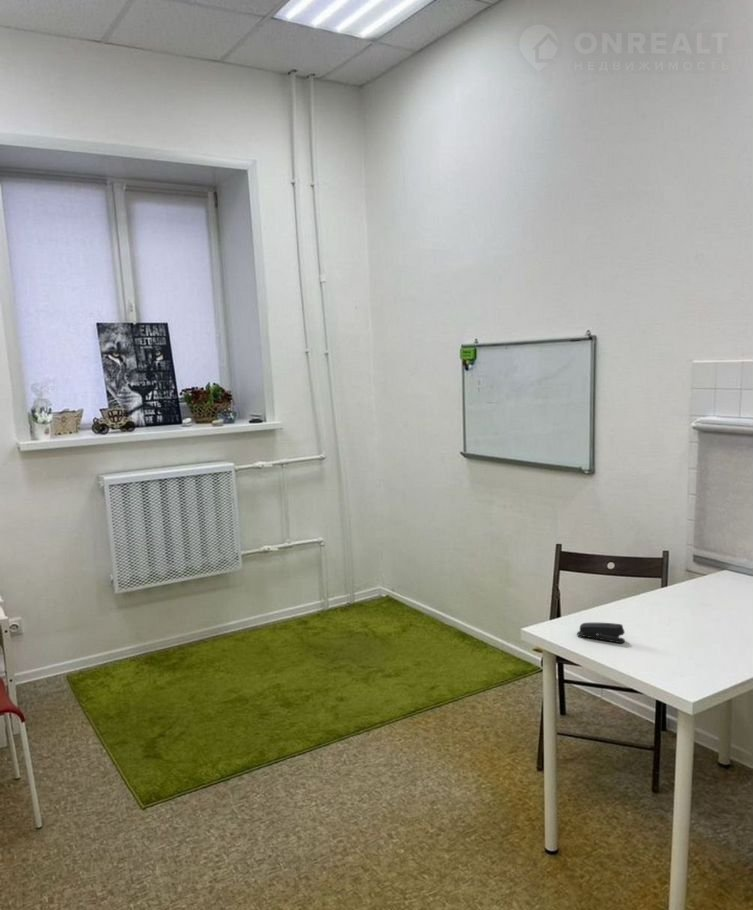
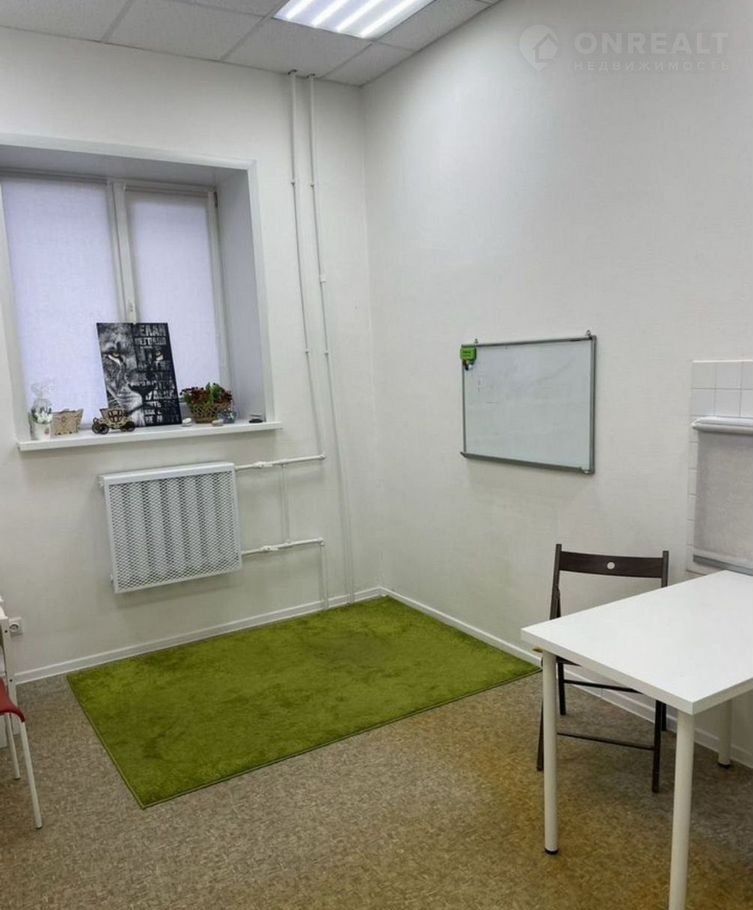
- stapler (600, 629)
